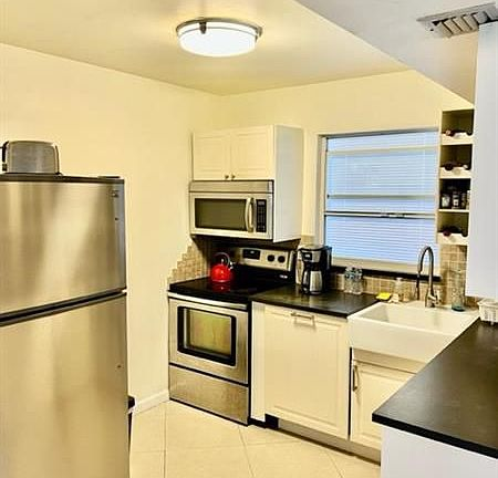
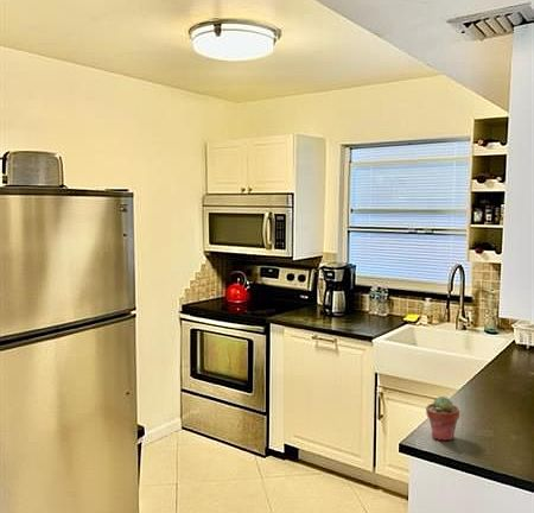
+ potted succulent (443, 416)
